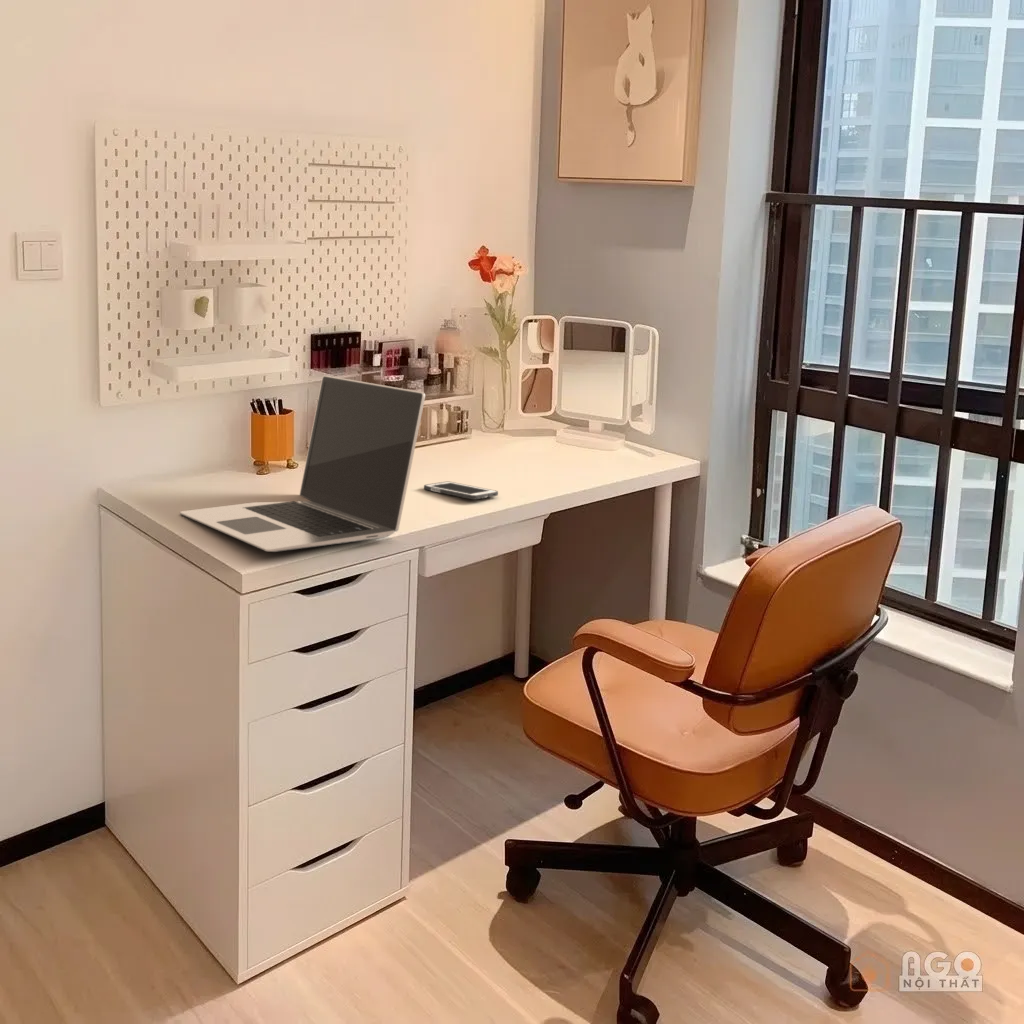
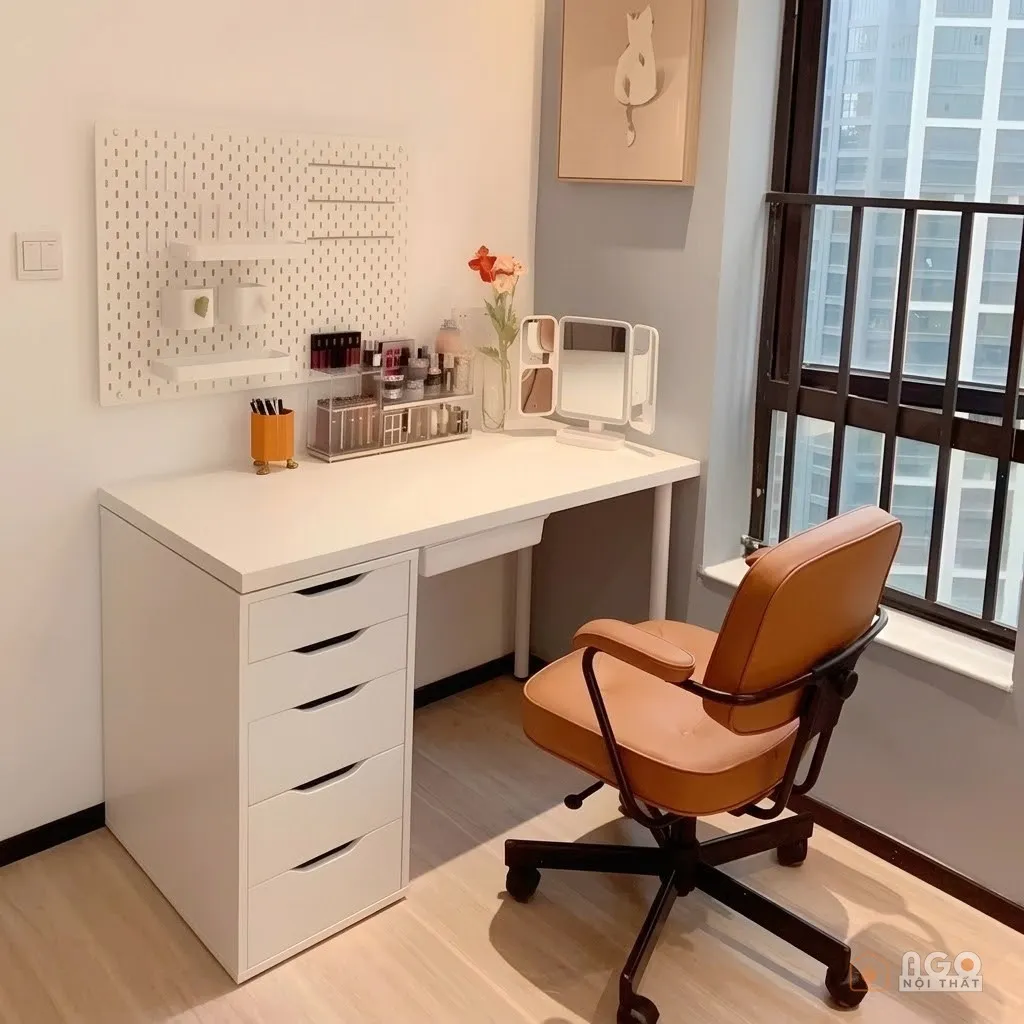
- laptop (306, 458)
- cell phone (460, 490)
